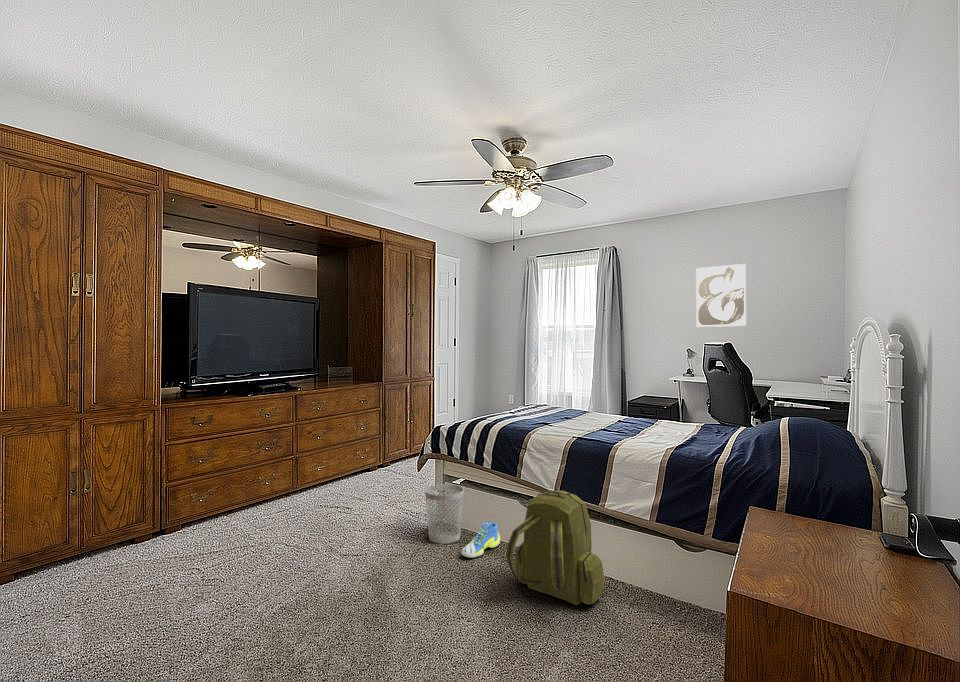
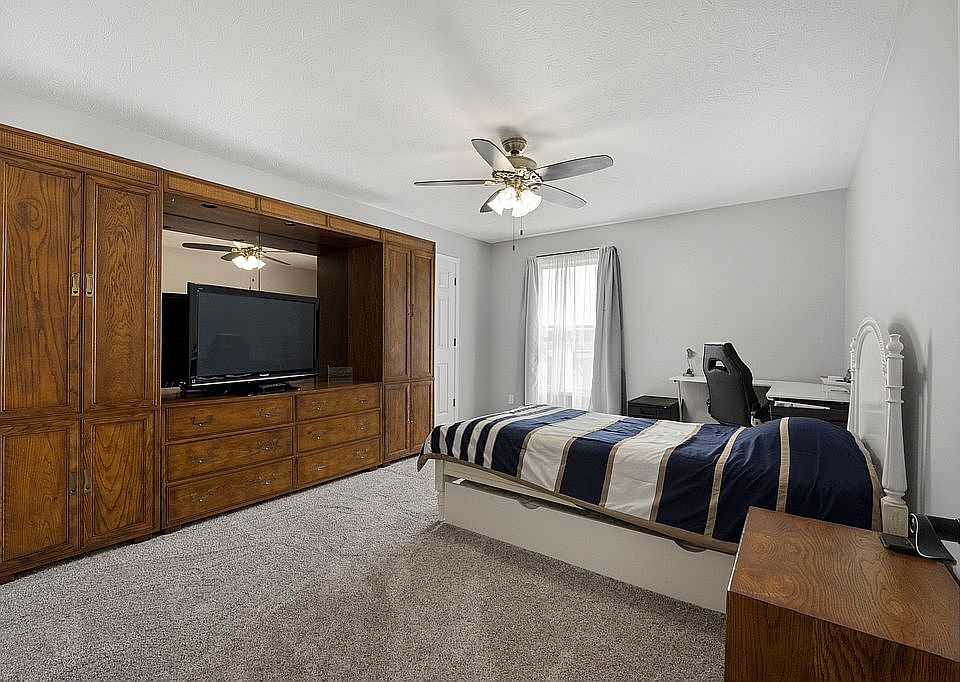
- wall art (720, 296)
- wastebasket (444, 513)
- backpack (555, 542)
- sneaker (480, 537)
